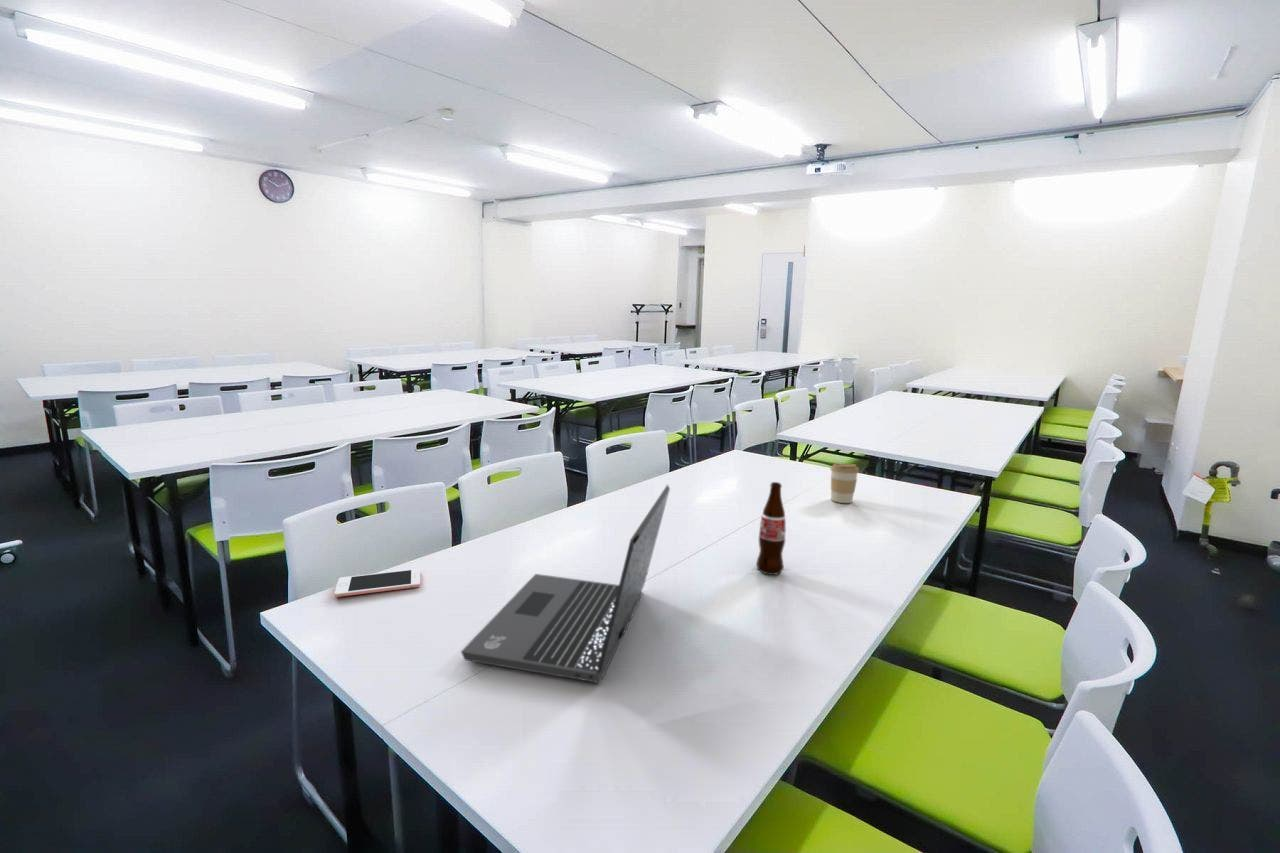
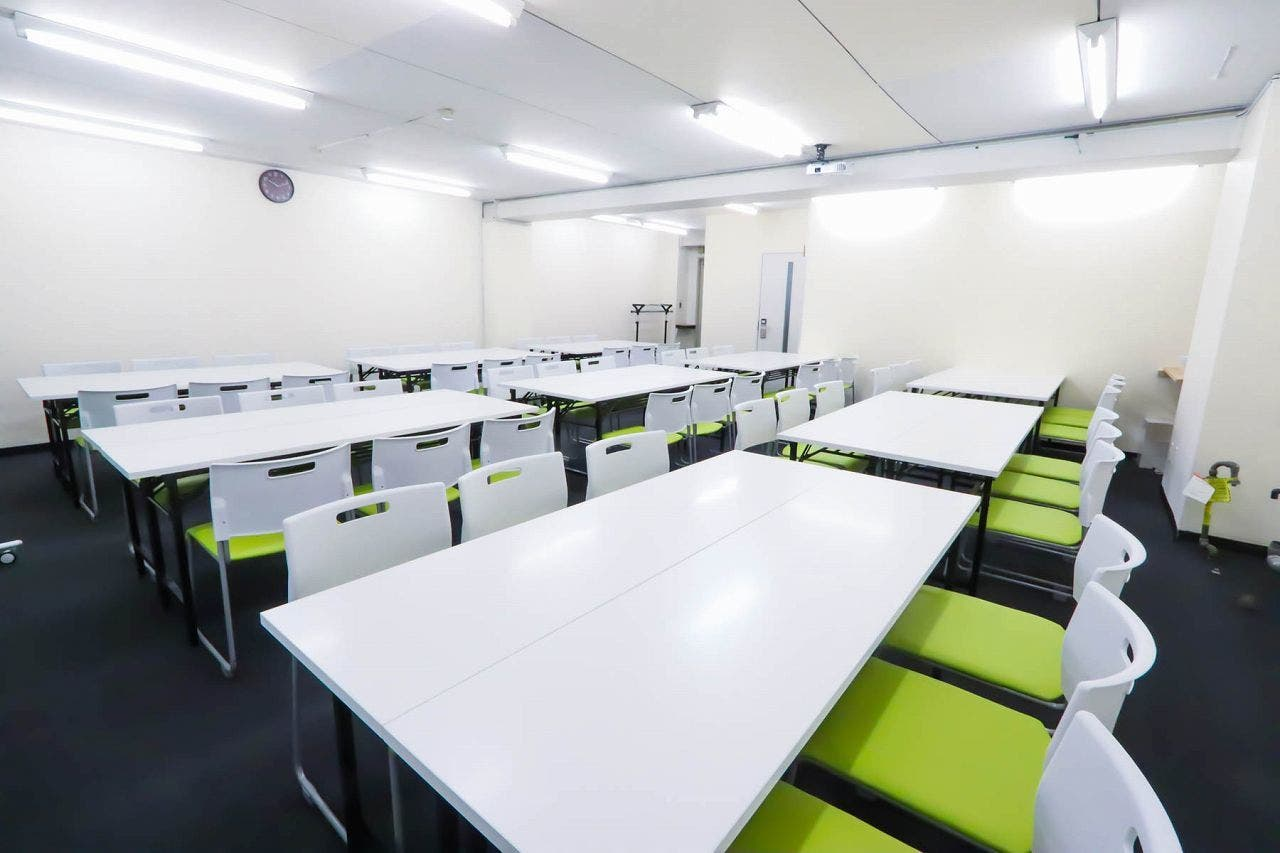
- bottle (772, 527)
- laptop (575, 579)
- cell phone (379, 582)
- coffee cup (843, 481)
